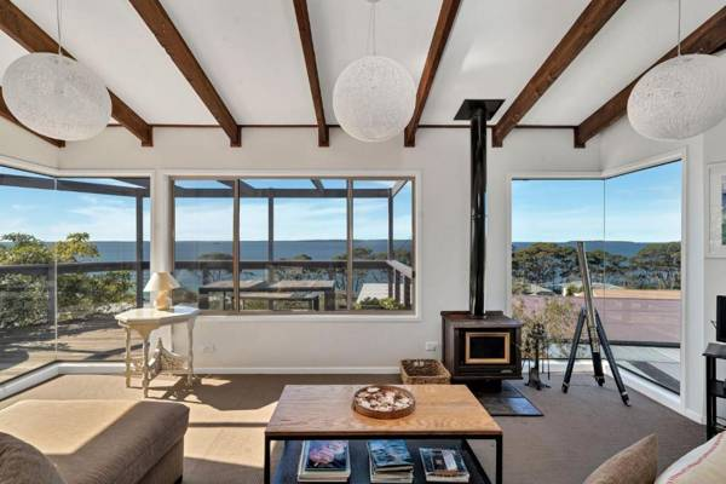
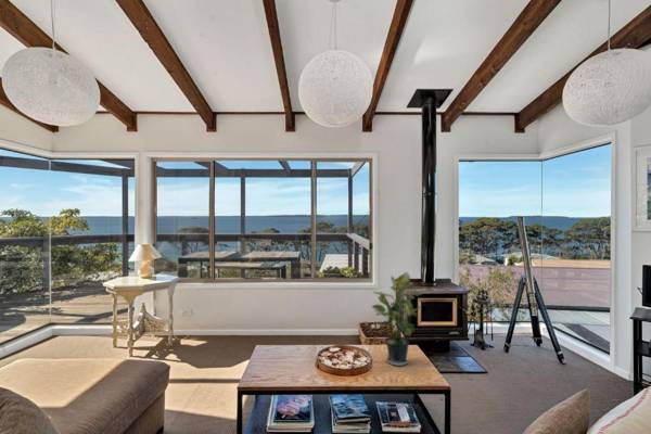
+ potted plant (397, 316)
